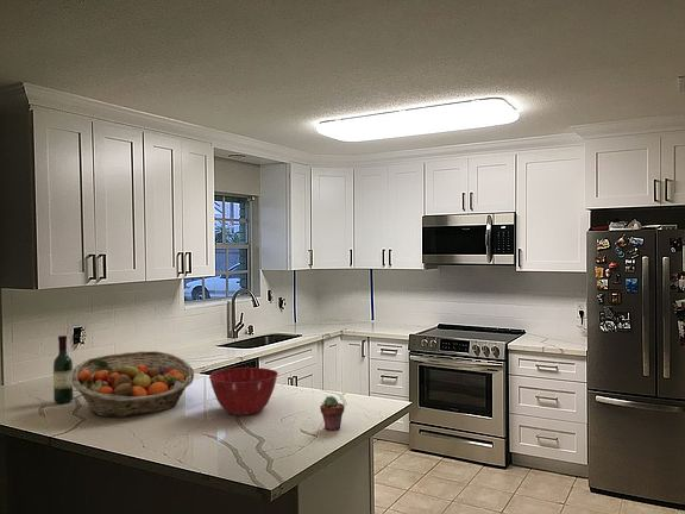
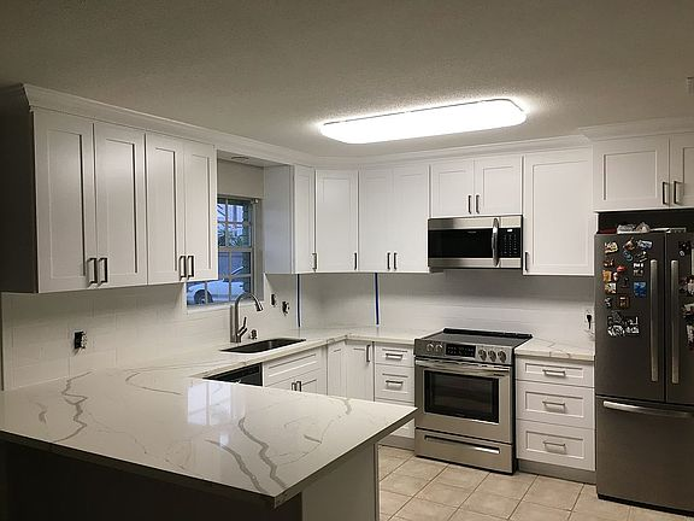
- wine bottle (63, 369)
- fruit basket (134, 382)
- mixing bowl (244, 391)
- potted succulent (332, 412)
